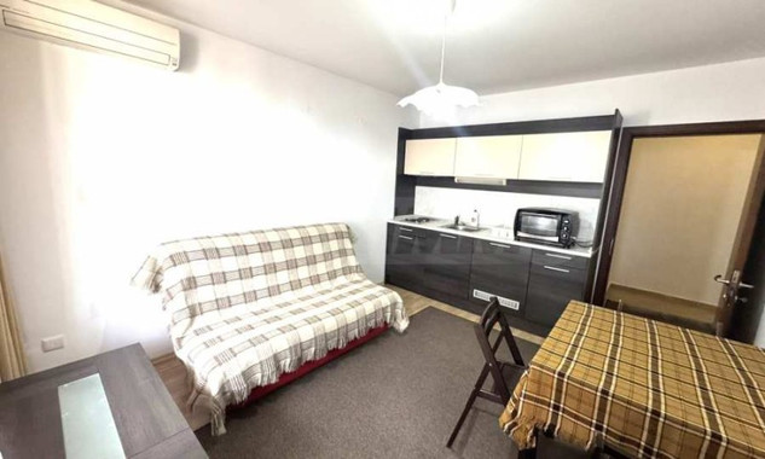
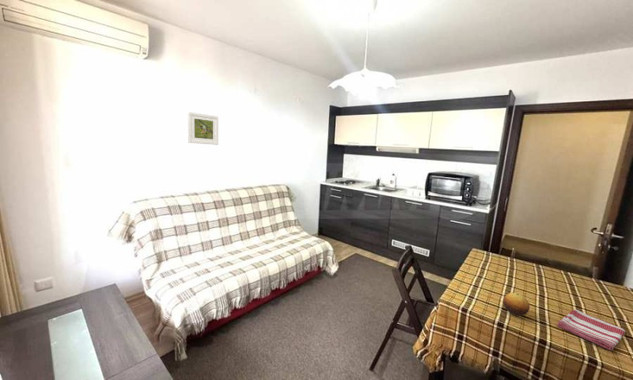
+ fruit (516, 303)
+ dish towel (591, 327)
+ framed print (203, 129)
